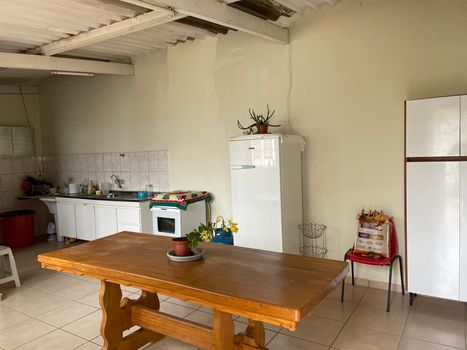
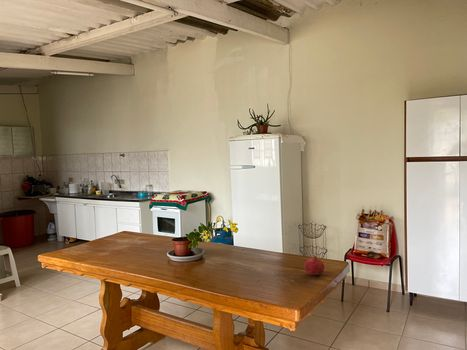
+ fruit (314, 265)
